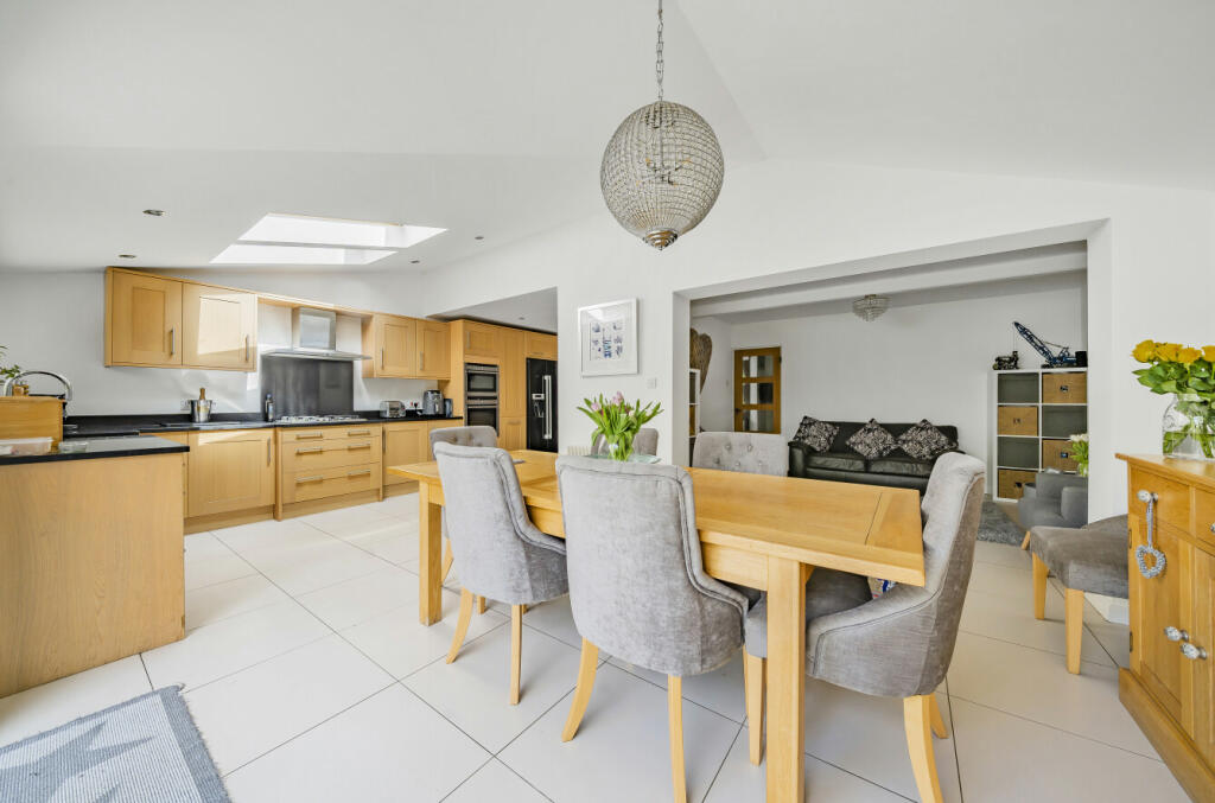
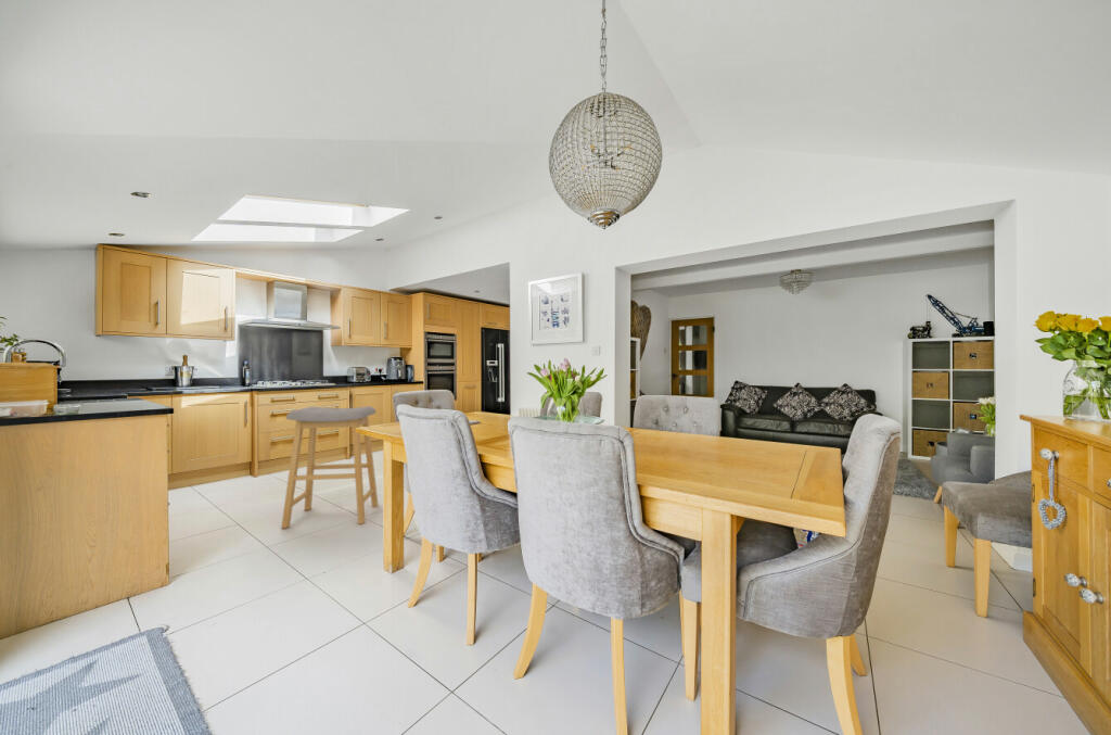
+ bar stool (333, 465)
